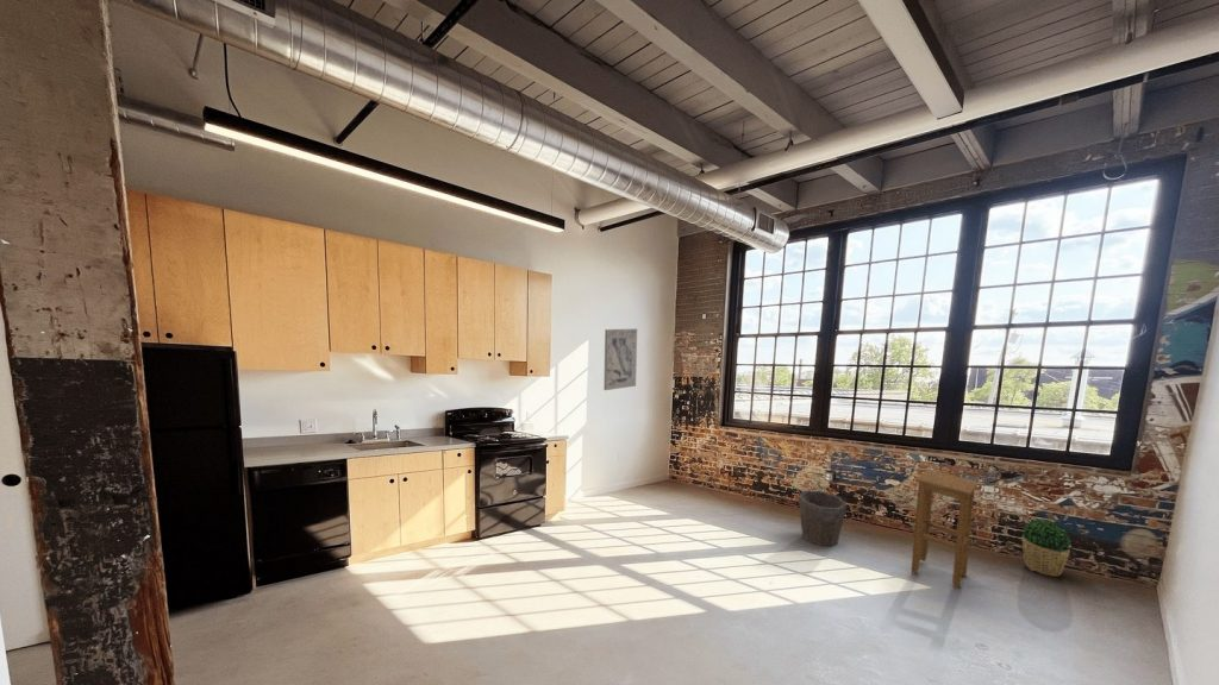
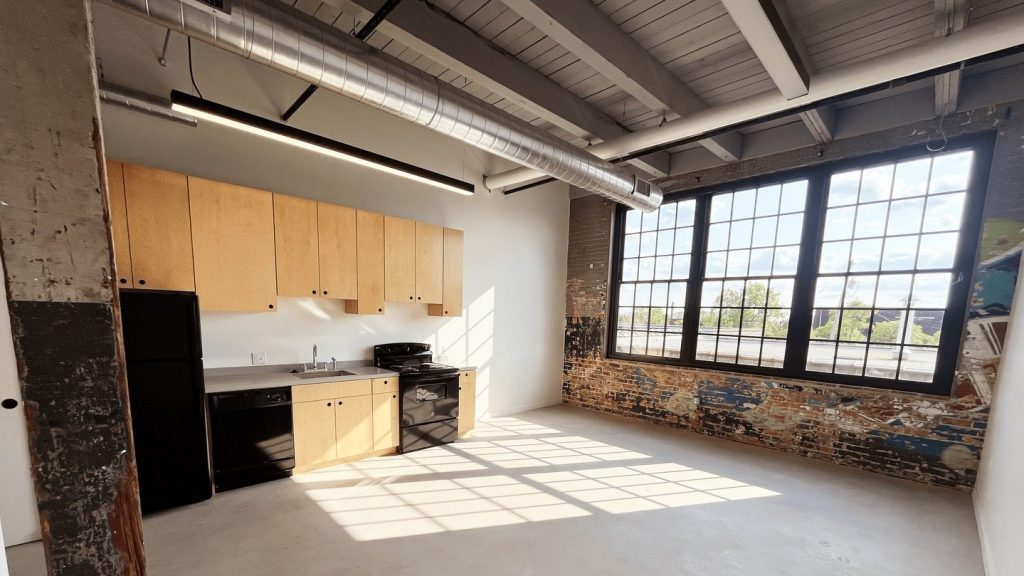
- potted plant (1044, 546)
- stool (942, 527)
- waste bin (820, 519)
- wall art (620, 358)
